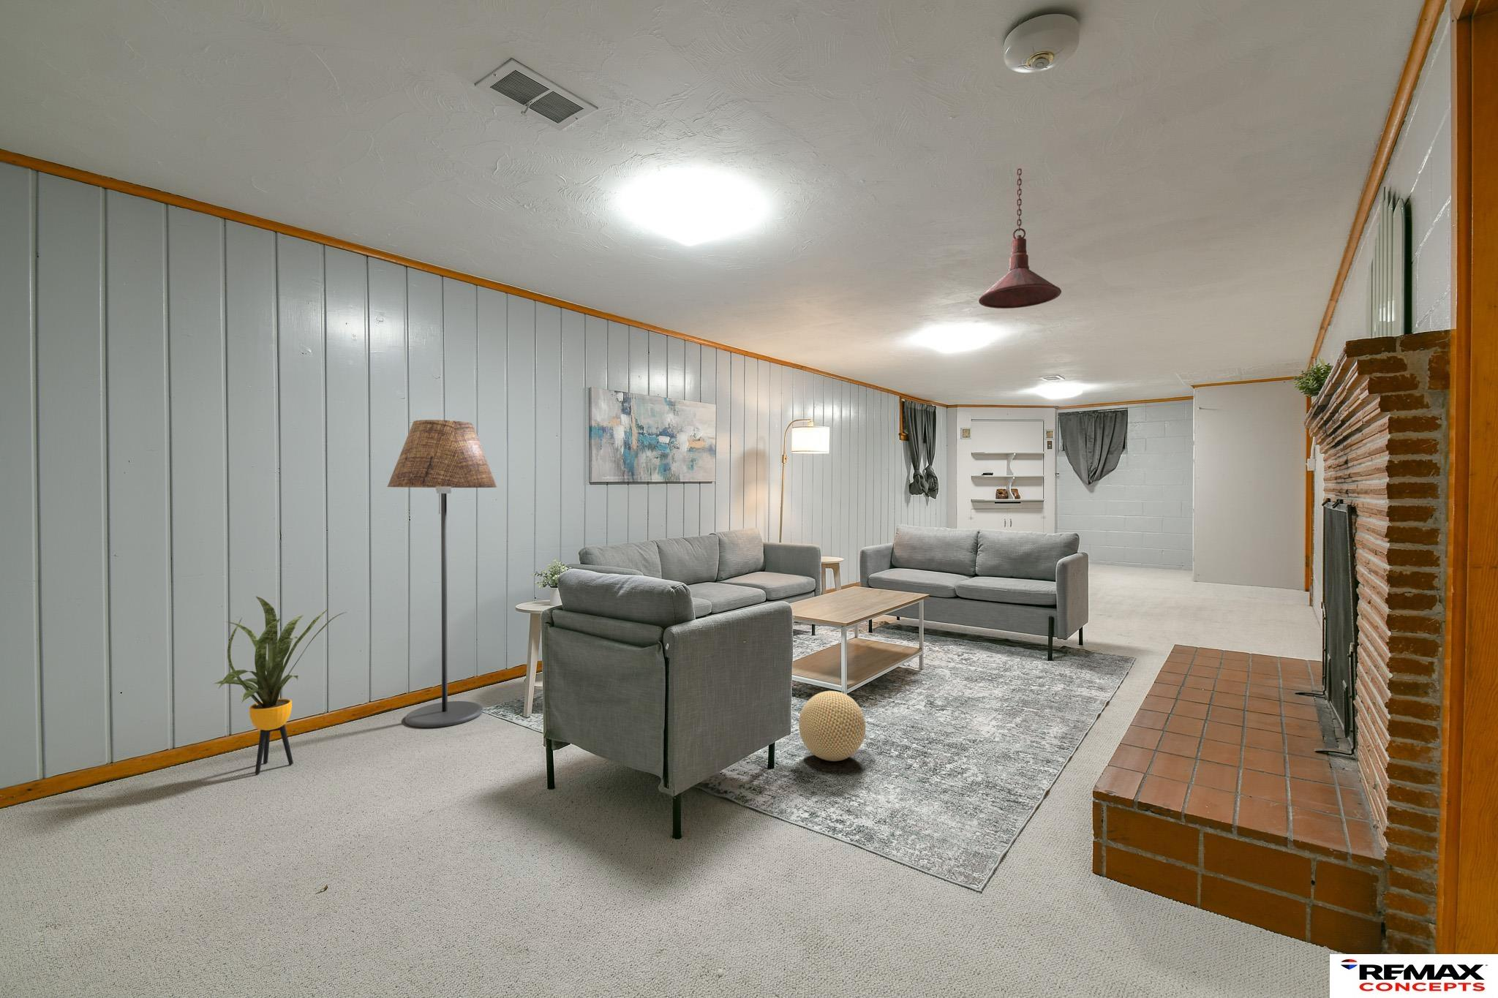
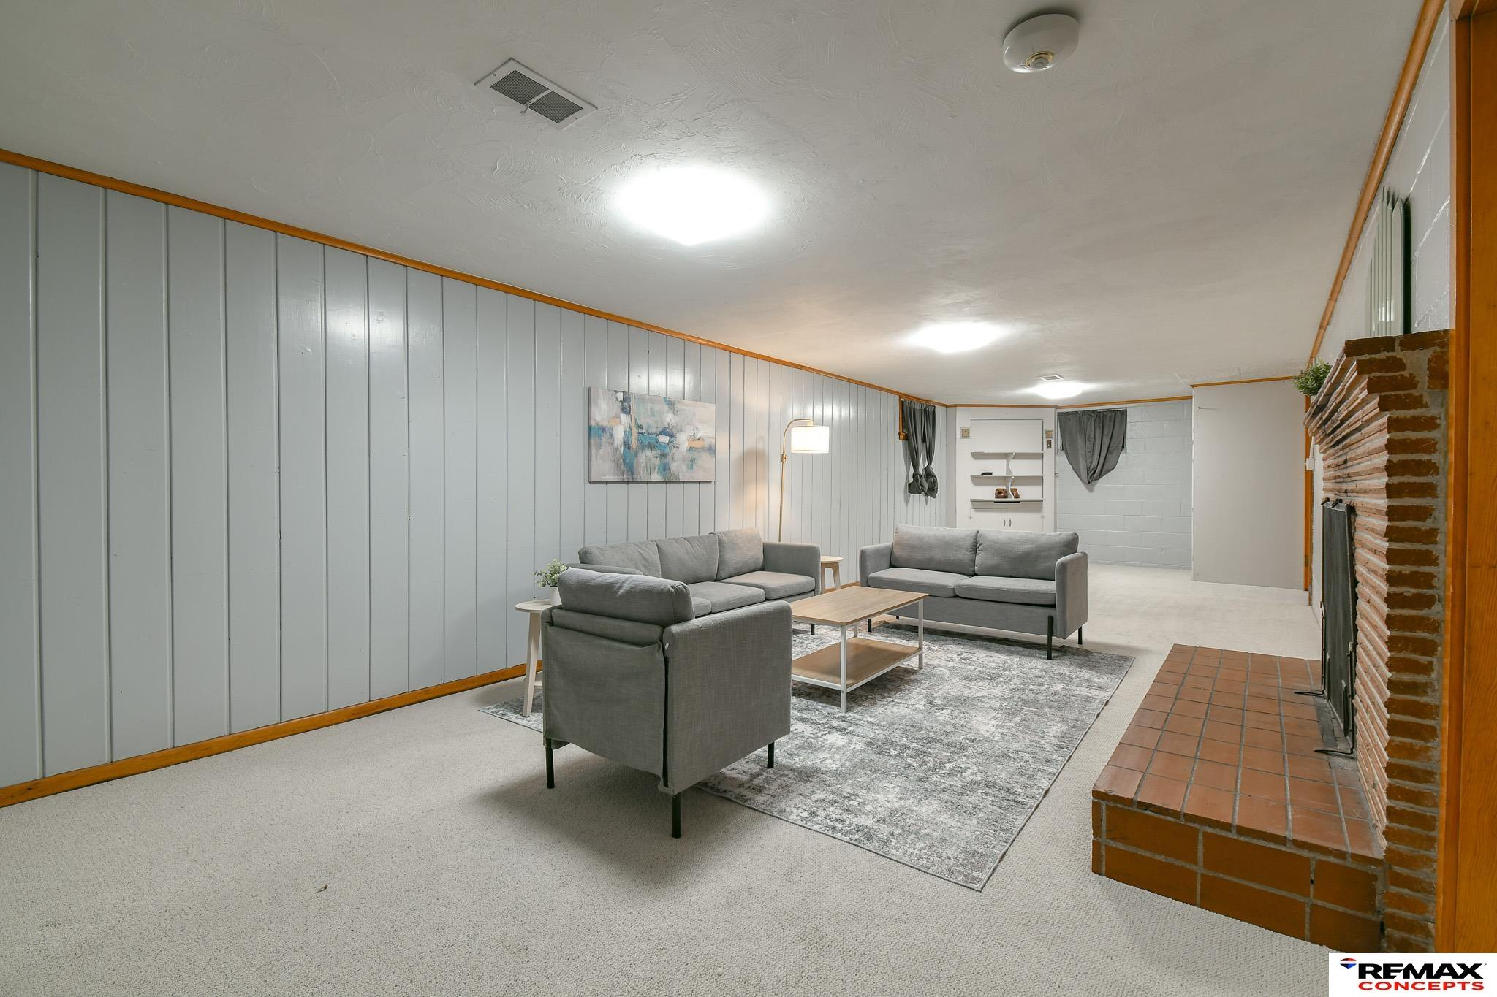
- decorative ball (832, 725)
- floor lamp (444, 569)
- pendant light (1019, 235)
- house plant (277, 682)
